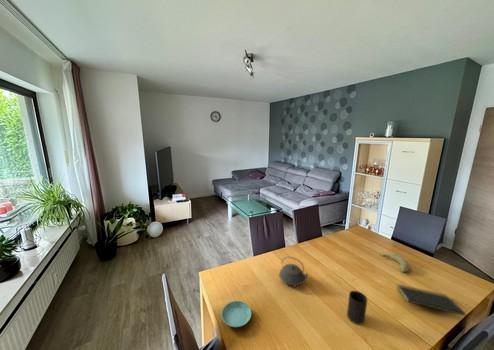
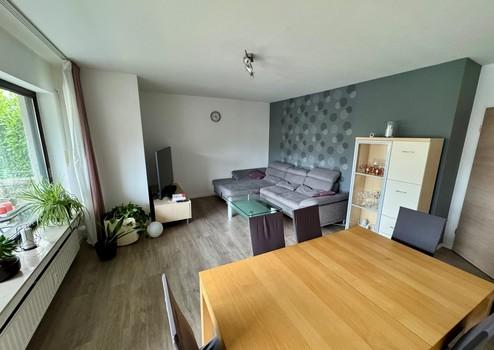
- cup (356, 307)
- saucer (236, 315)
- banana (395, 260)
- teapot (294, 269)
- notepad (427, 298)
